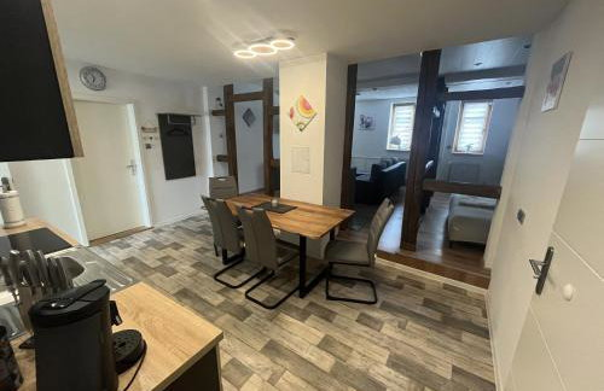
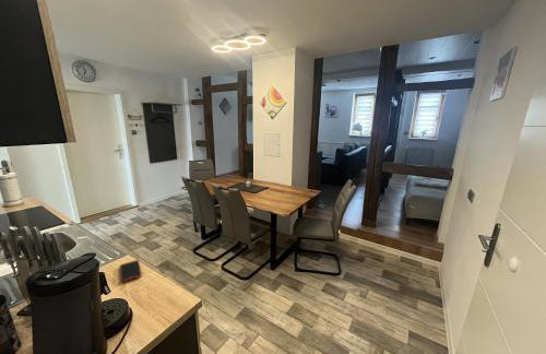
+ cell phone (130, 270)
